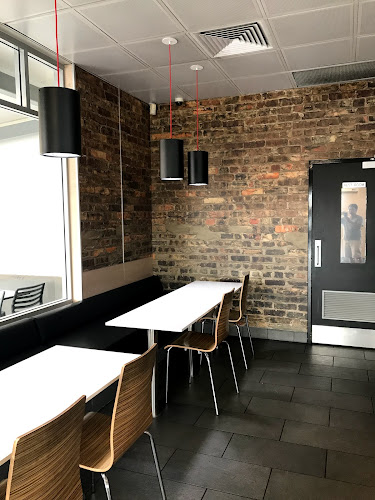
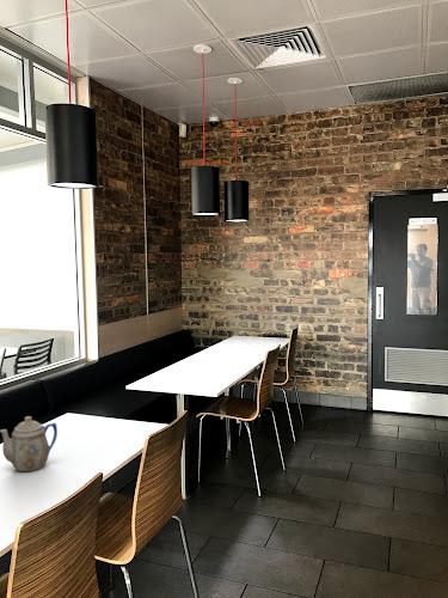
+ teapot (29, 441)
